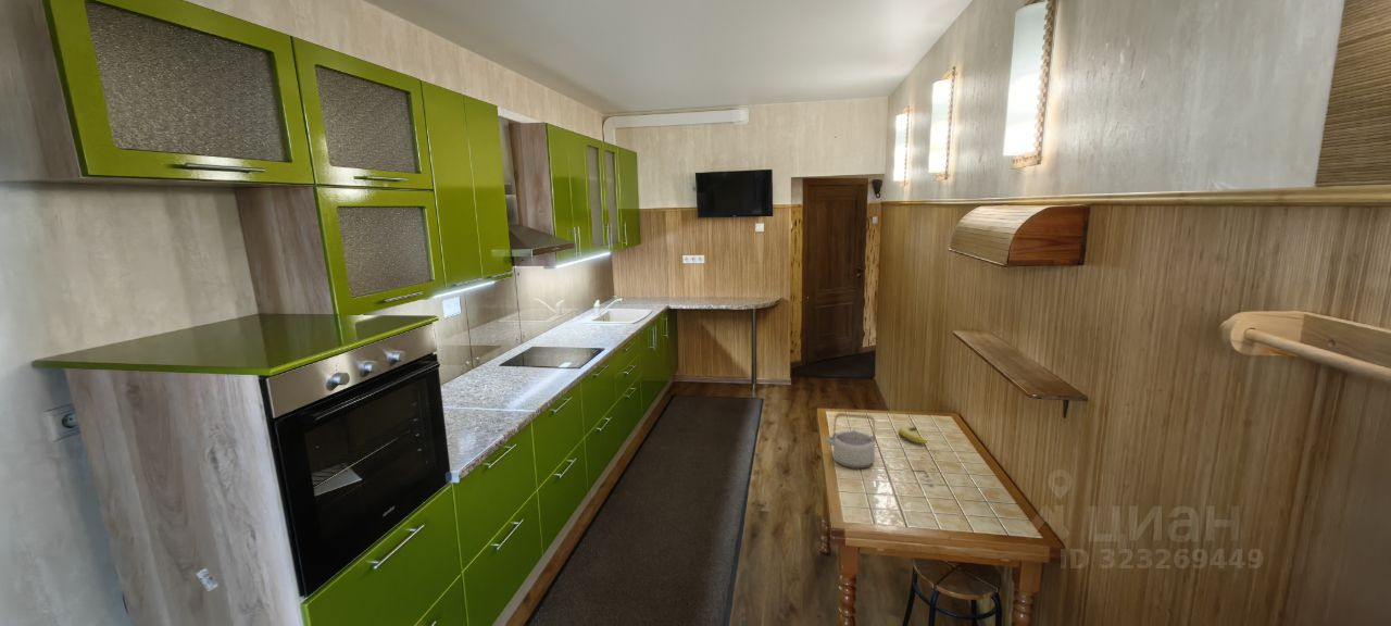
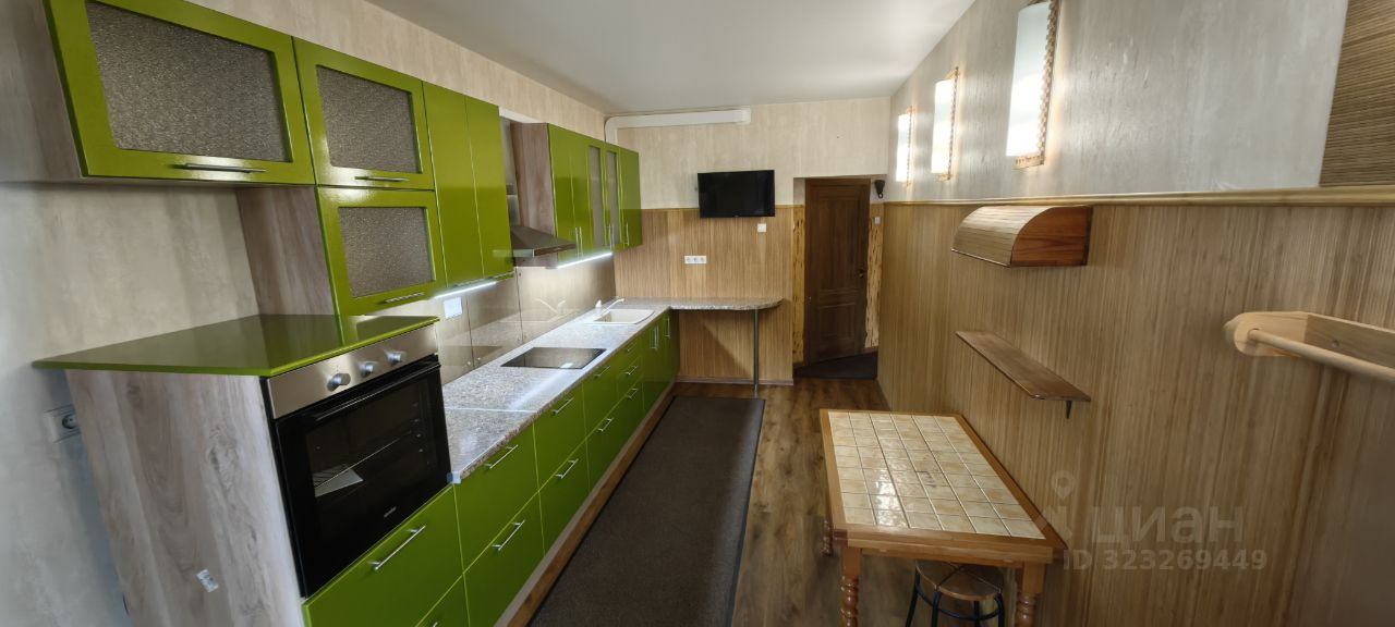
- fruit (911, 431)
- teapot (850, 437)
